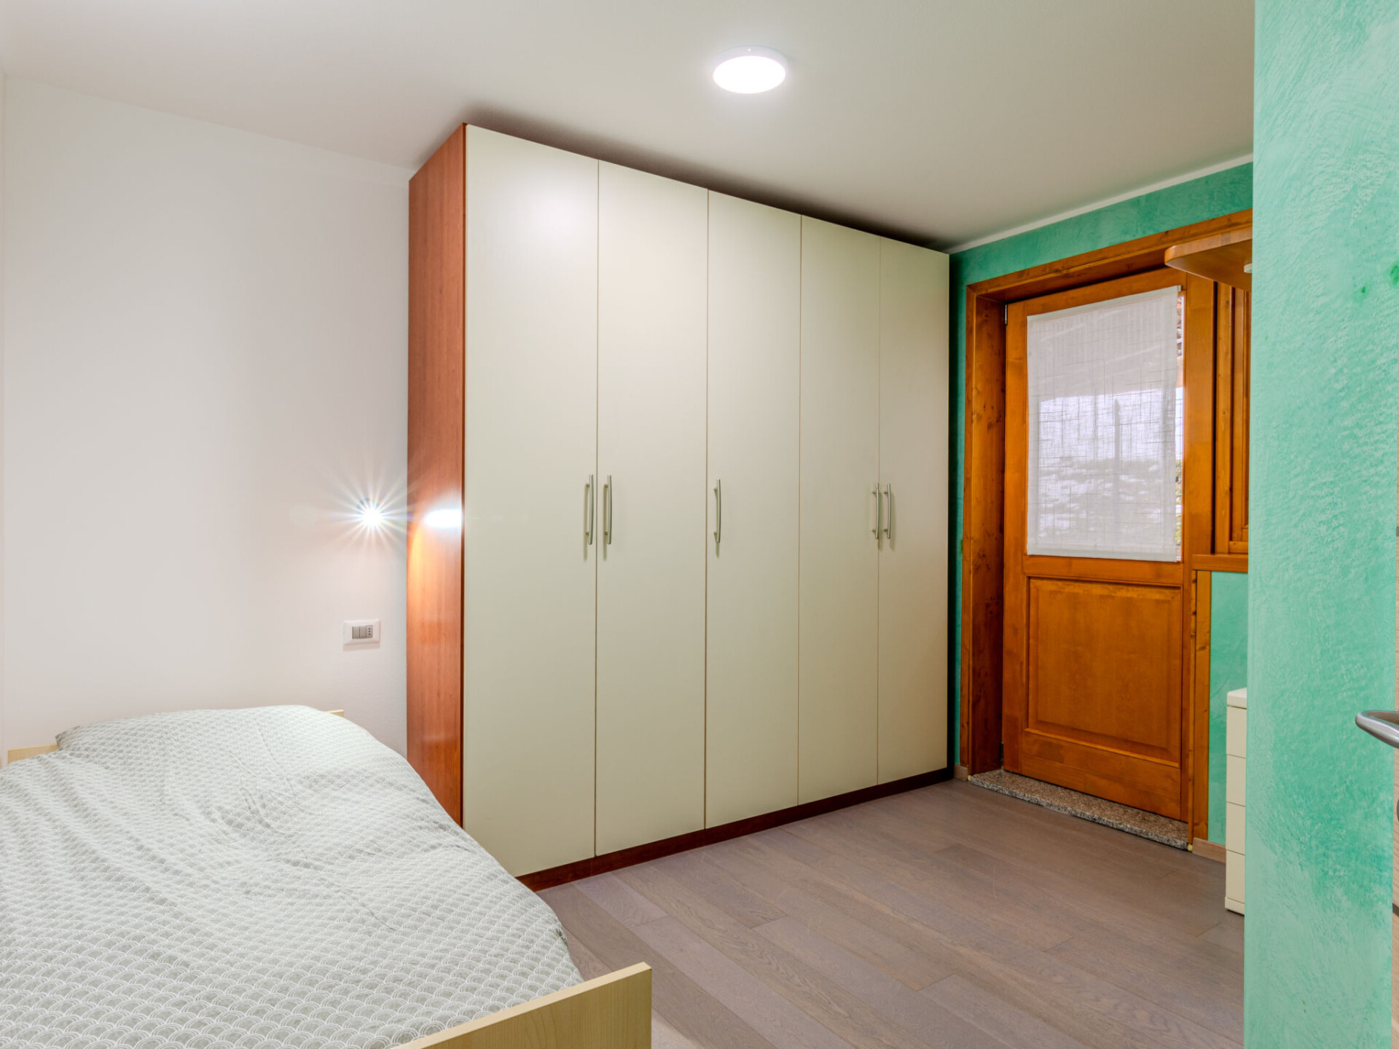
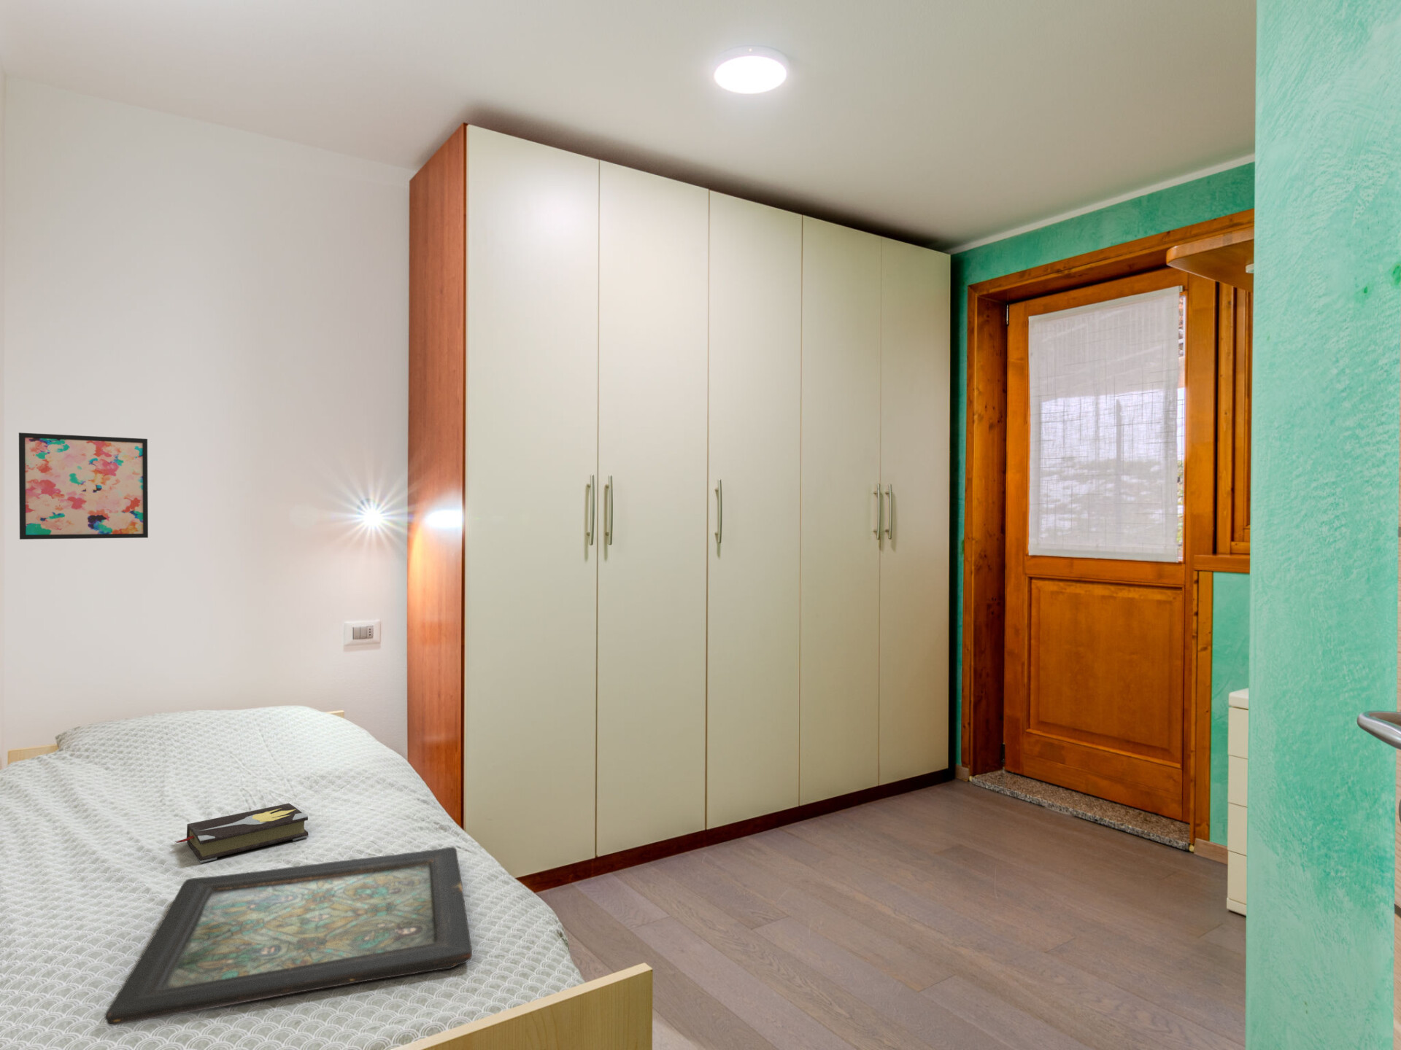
+ tray (316, 920)
+ wall art (85, 488)
+ hardback book (247, 828)
